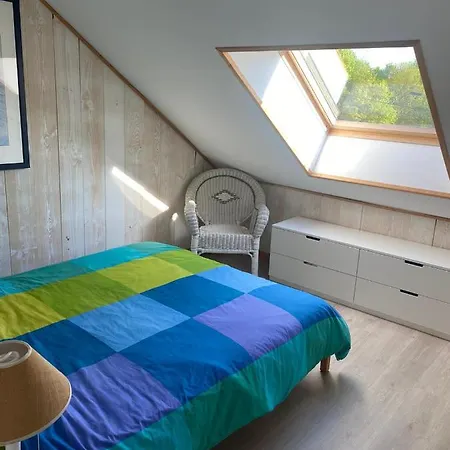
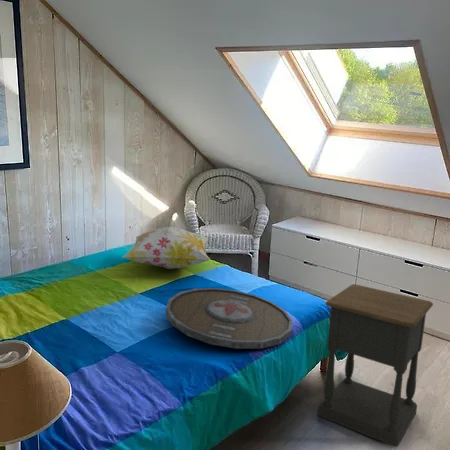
+ nightstand (373, 358)
+ serving tray (228, 314)
+ decorative pillow (169, 247)
